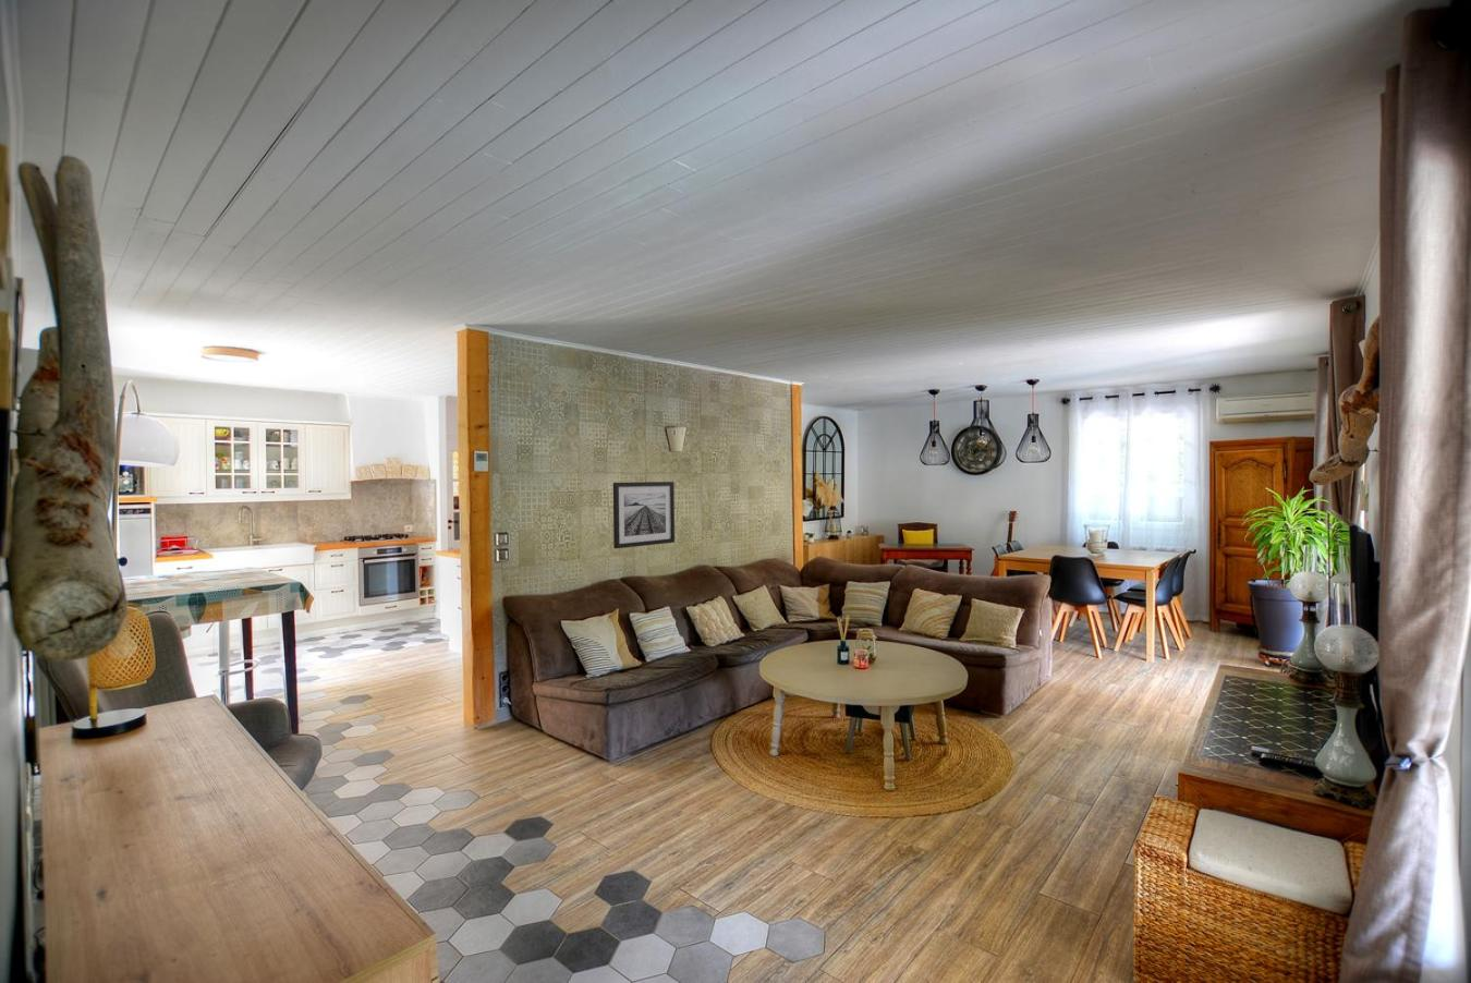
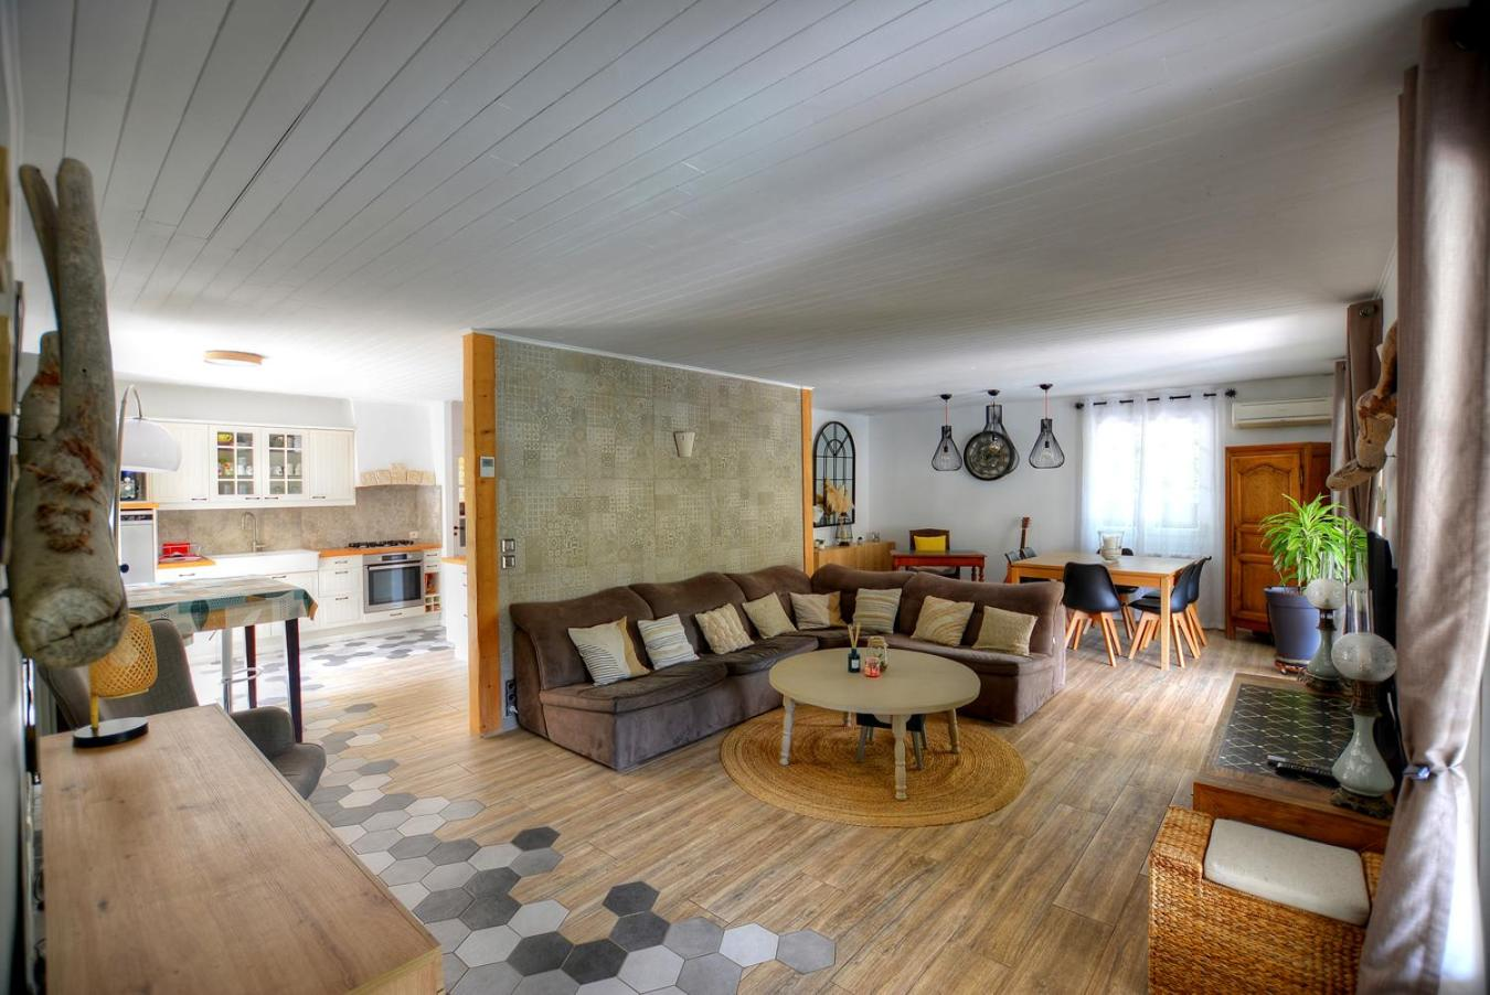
- wall art (645, 513)
